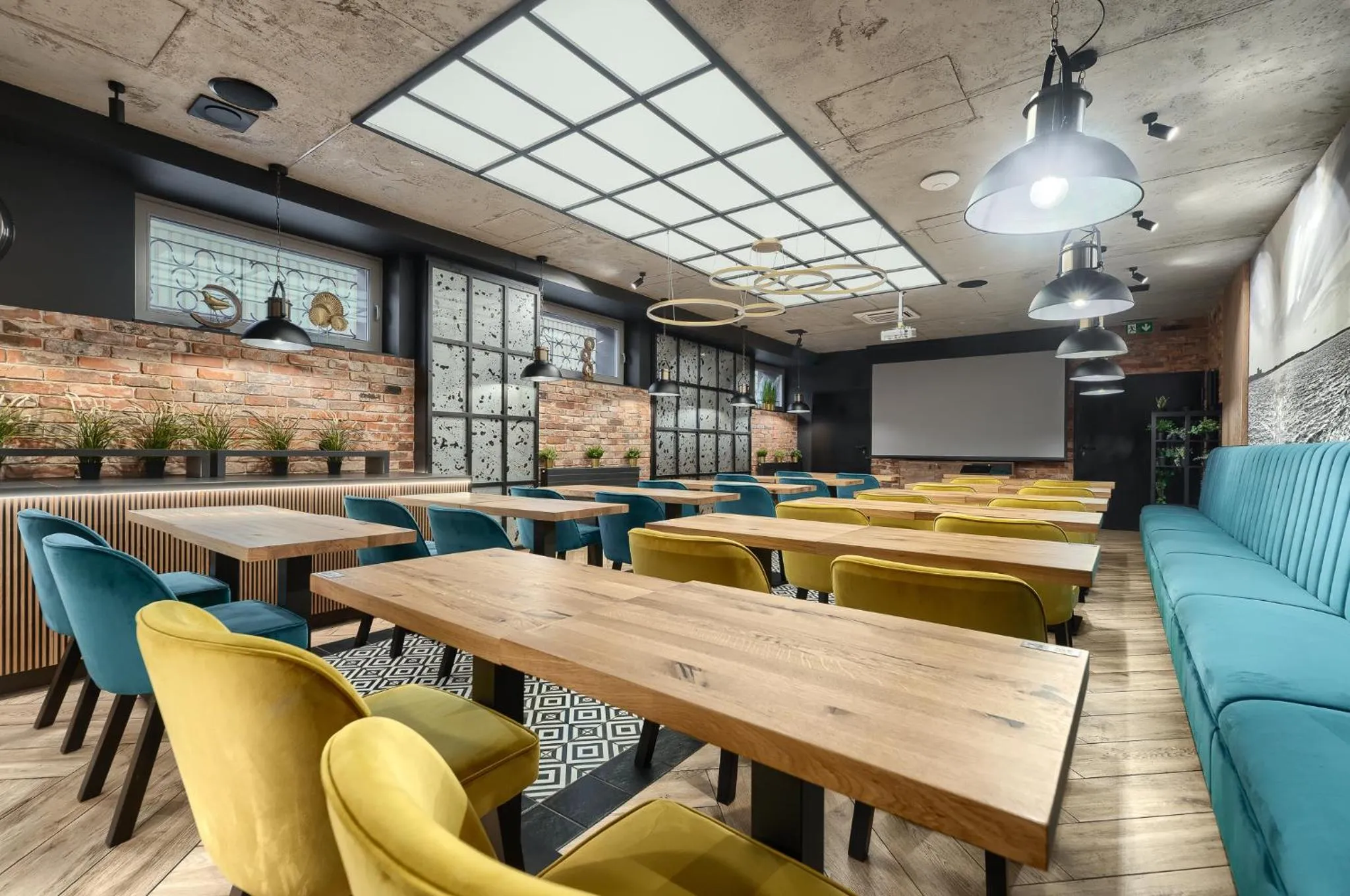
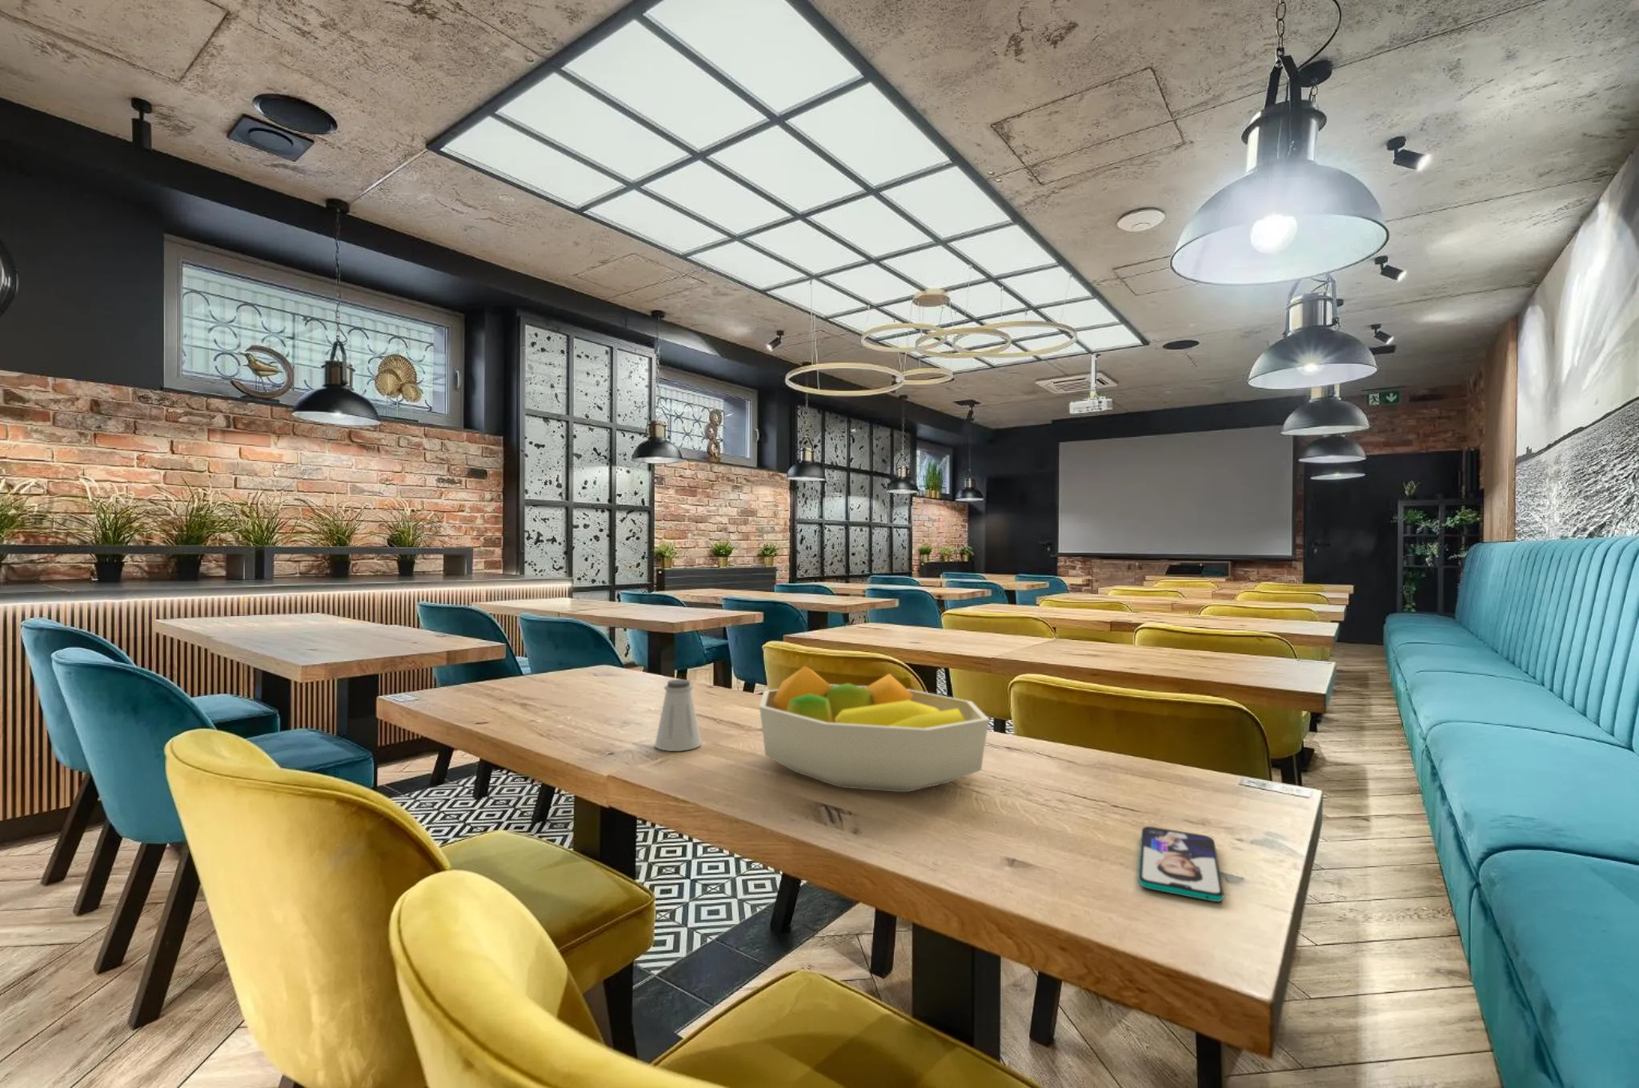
+ fruit bowl (868, 721)
+ saltshaker (677, 713)
+ smartphone (1178, 860)
